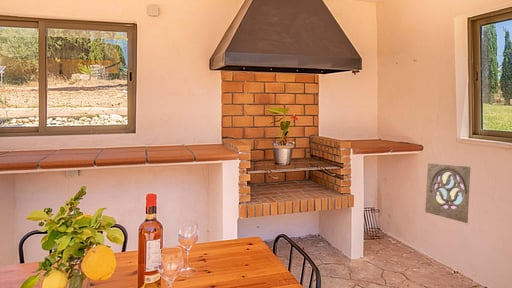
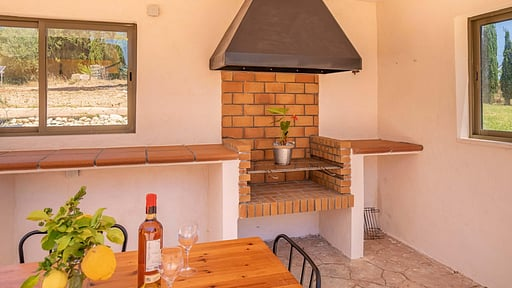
- wall ornament (446, 191)
